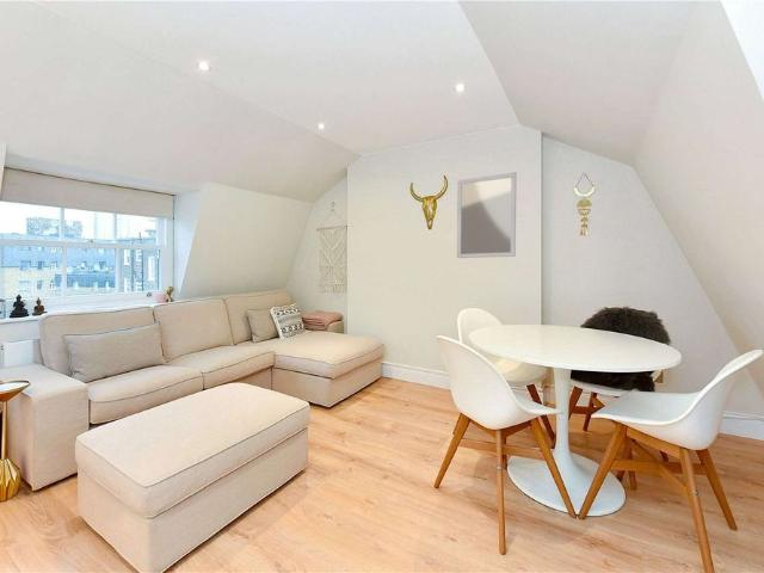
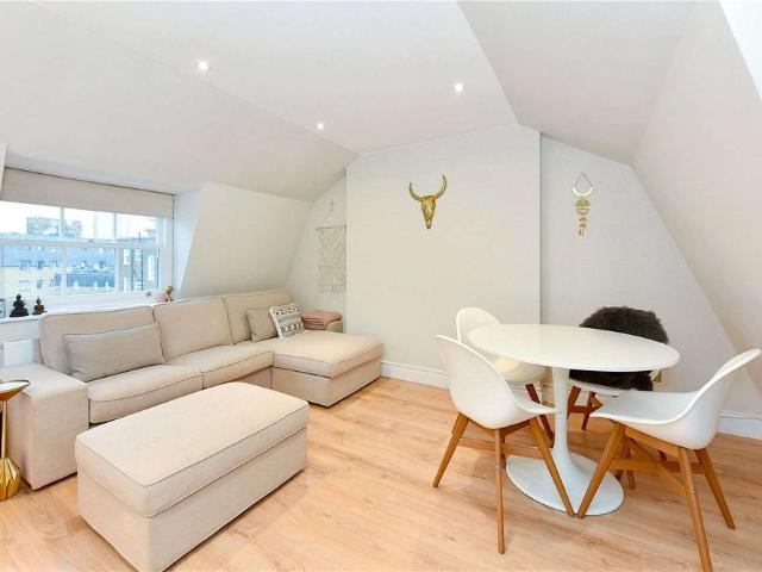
- home mirror (485, 216)
